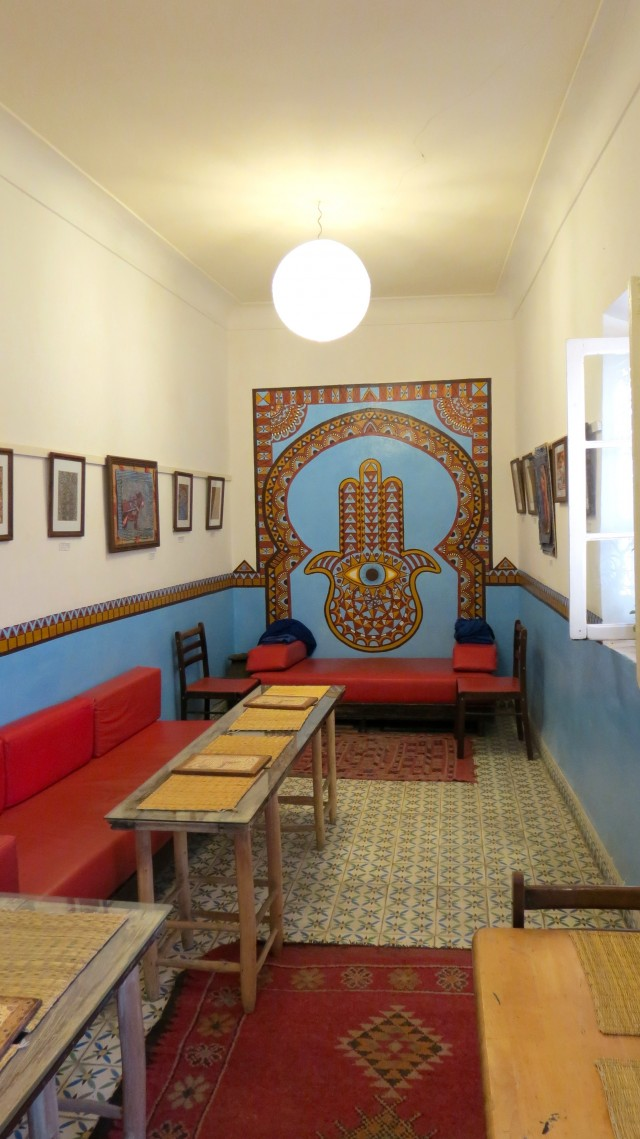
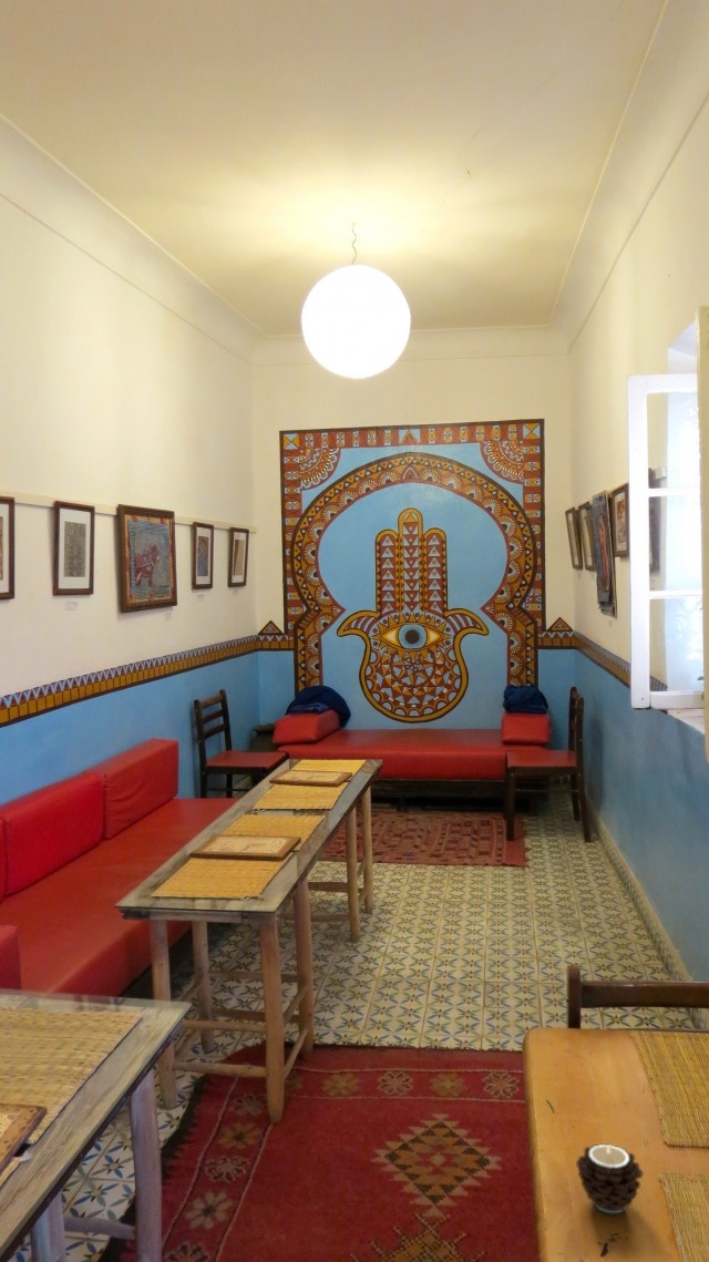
+ candle (609, 1173)
